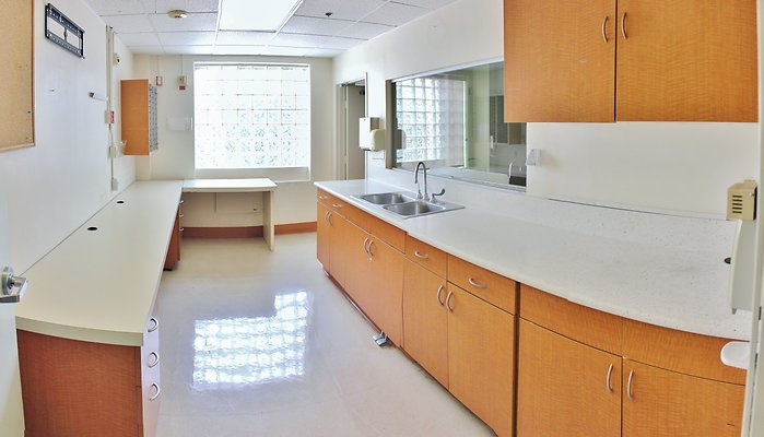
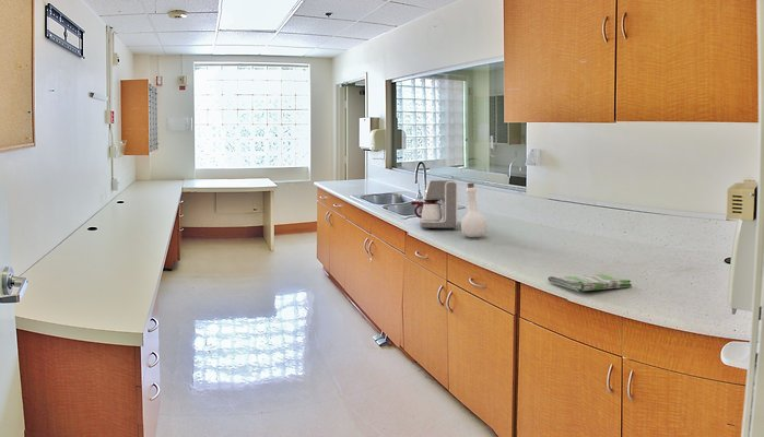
+ dish towel (588, 280)
+ bottle (473, 210)
+ coffee maker (438, 203)
